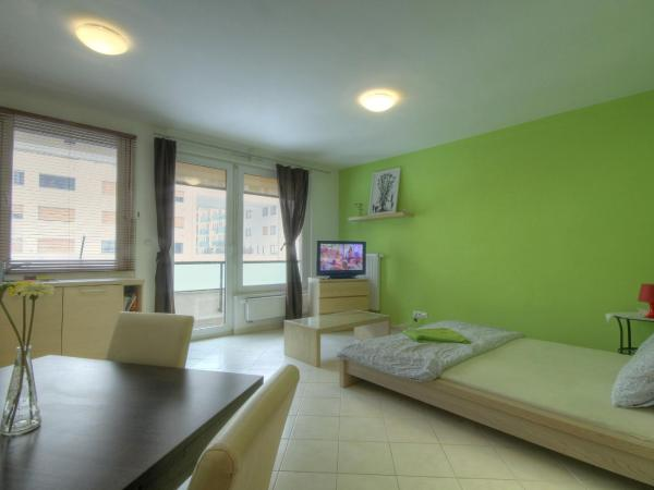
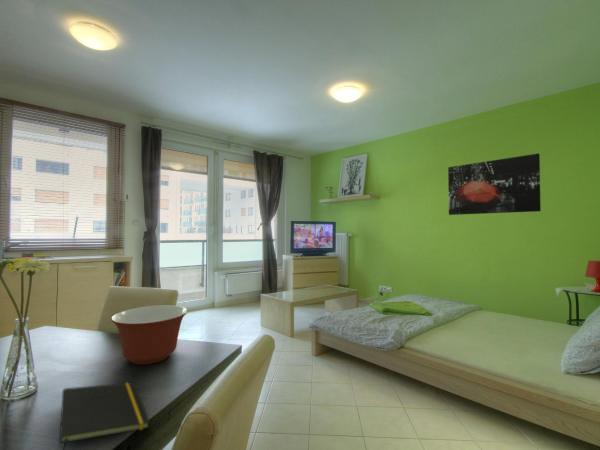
+ notepad (103, 407)
+ wall art (490, 187)
+ mixing bowl (150, 335)
